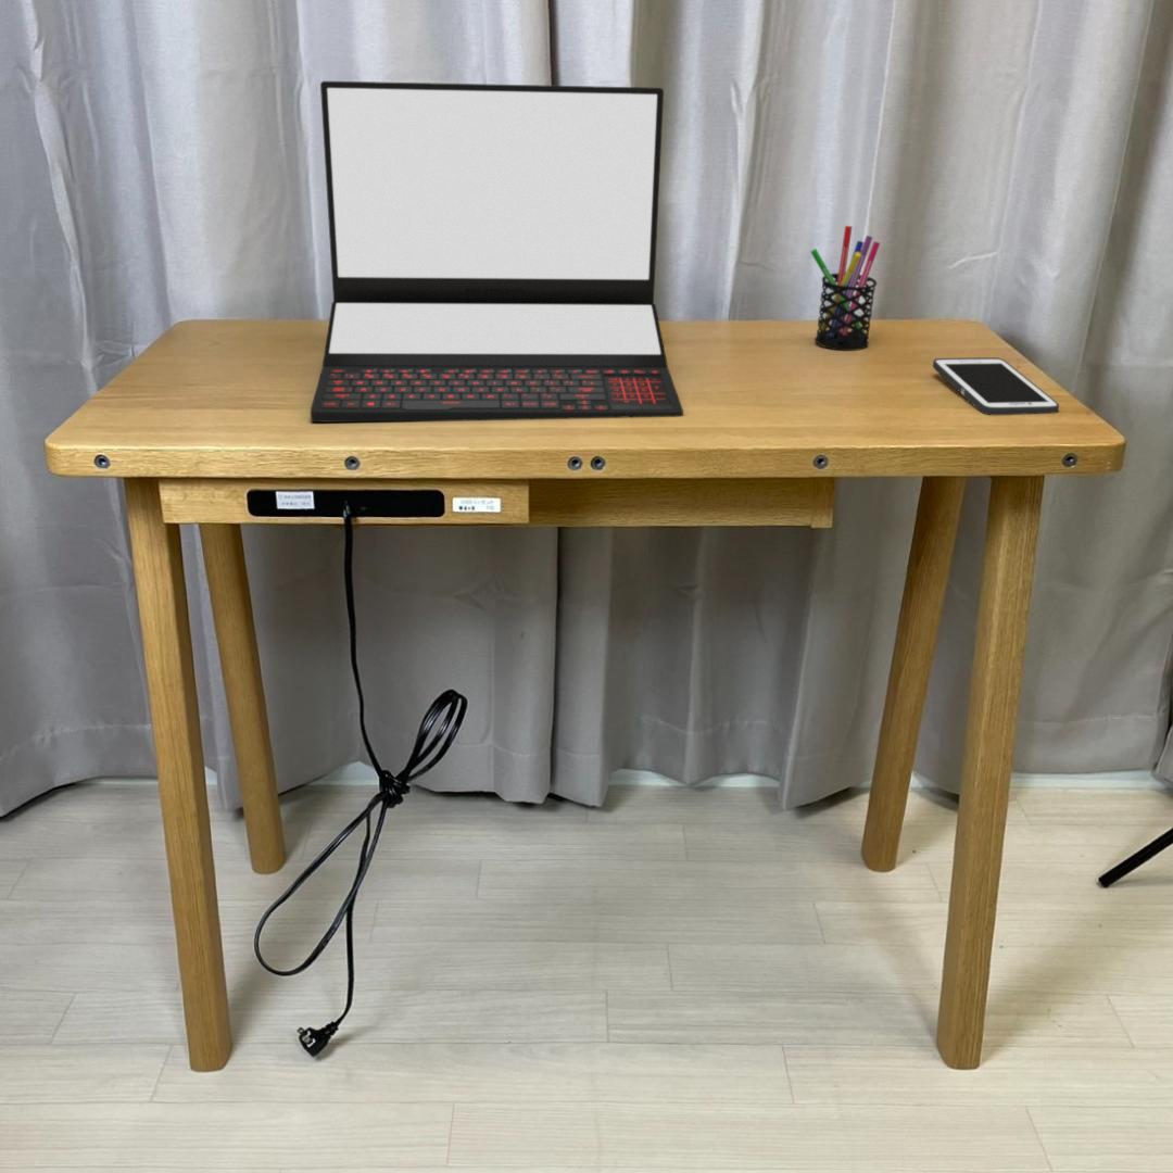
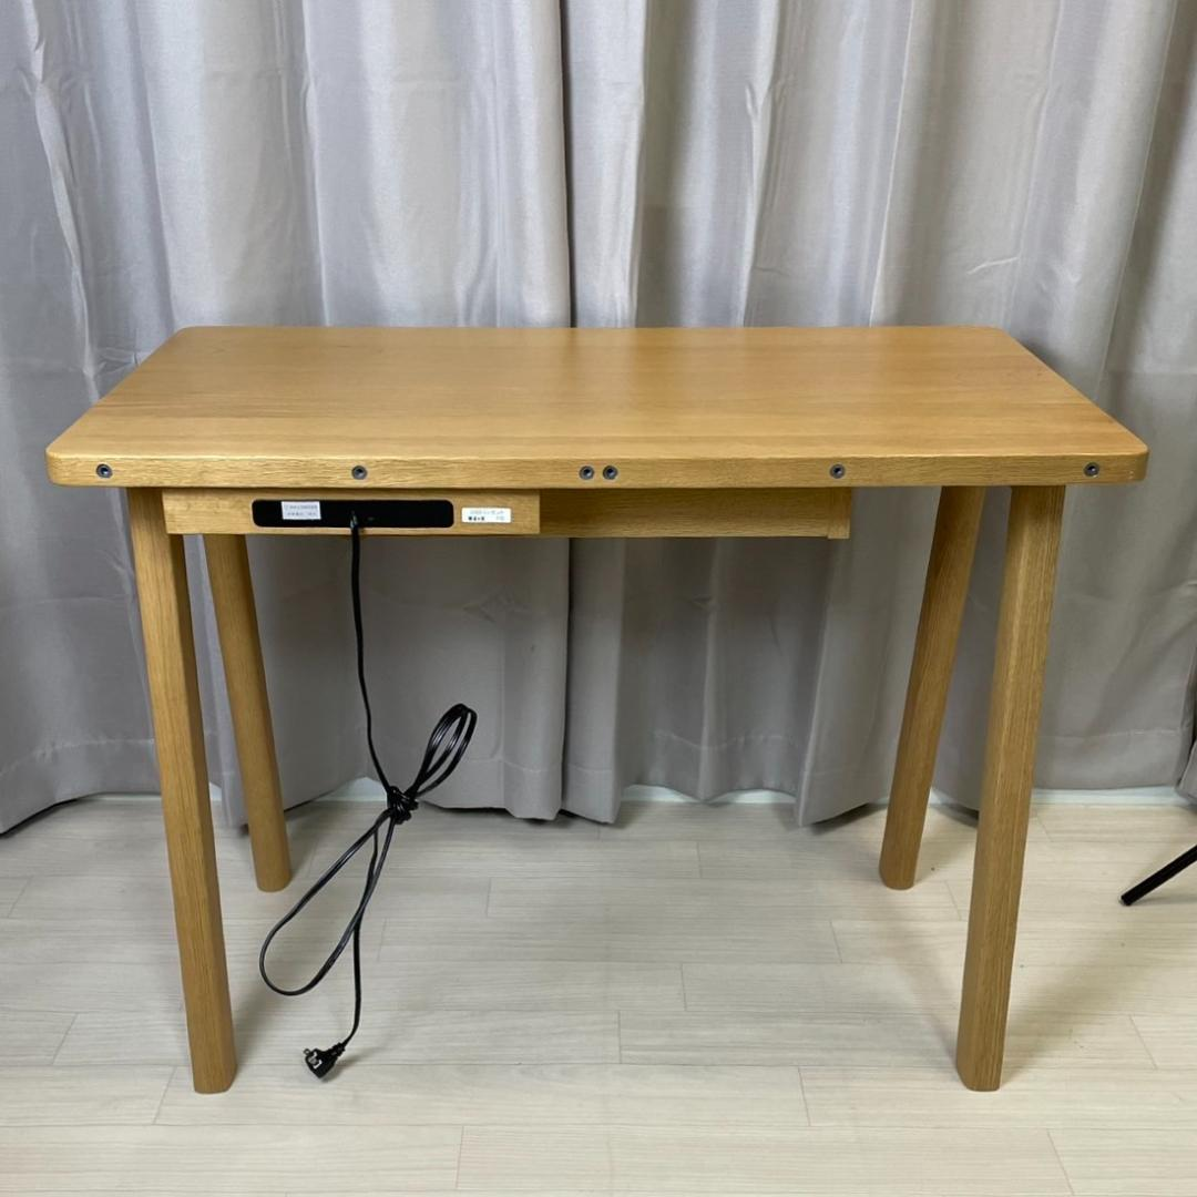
- cell phone (993, 386)
- pen holder (841, 287)
- laptop (495, 248)
